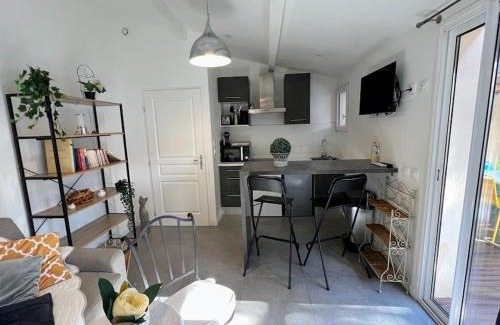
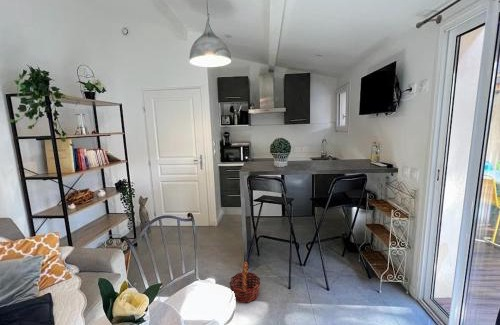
+ basket (245, 278)
